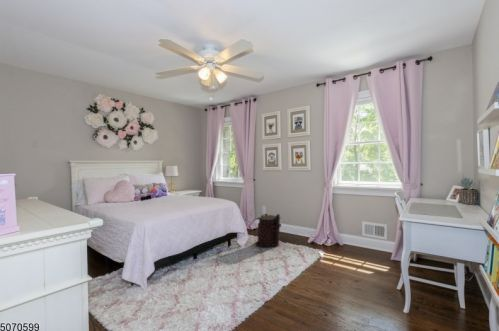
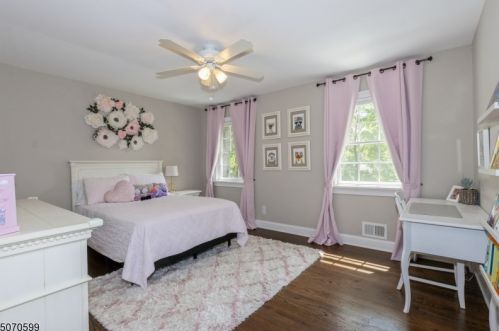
- backpack (267, 228)
